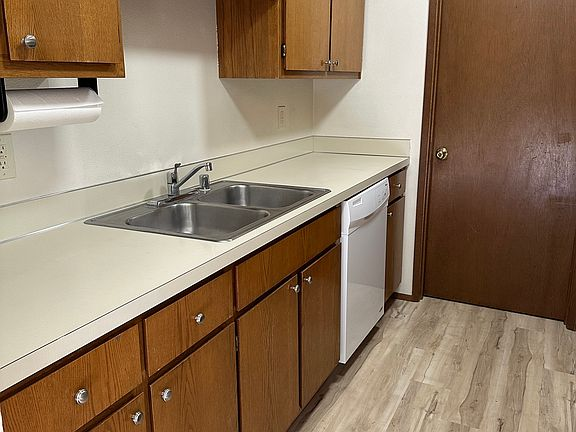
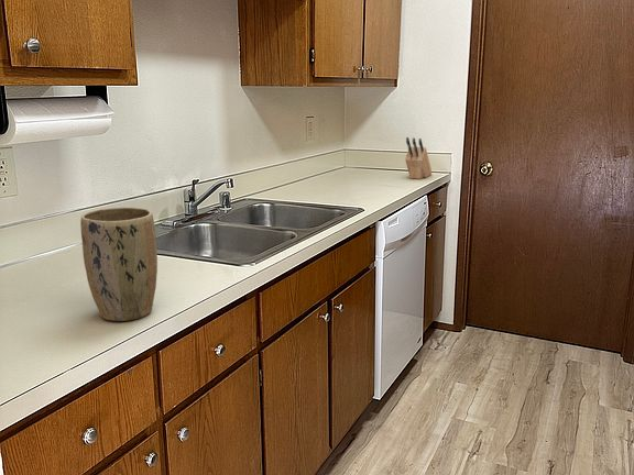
+ plant pot (121, 264)
+ knife block (418, 156)
